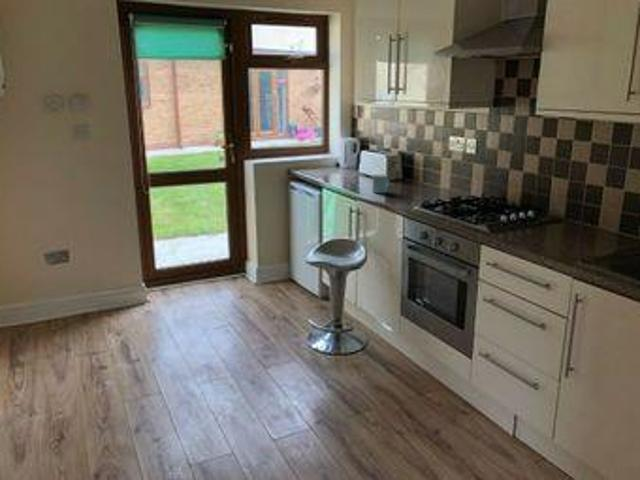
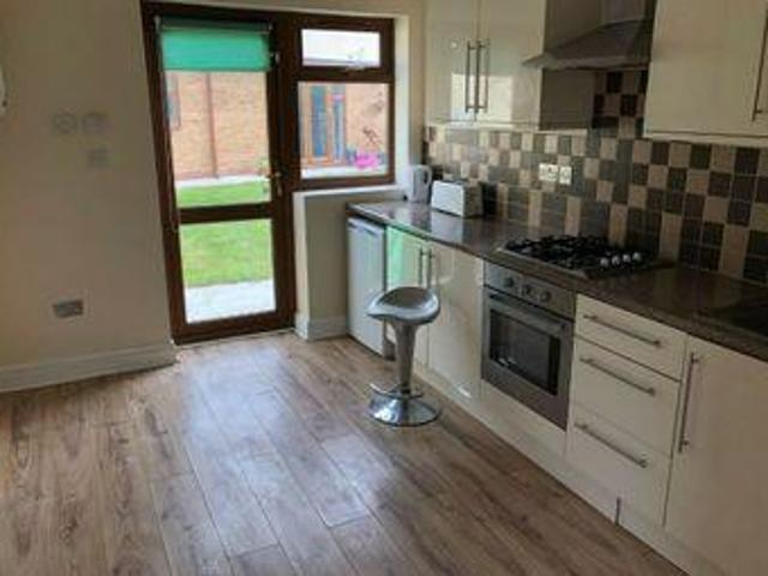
- mug (381, 183)
